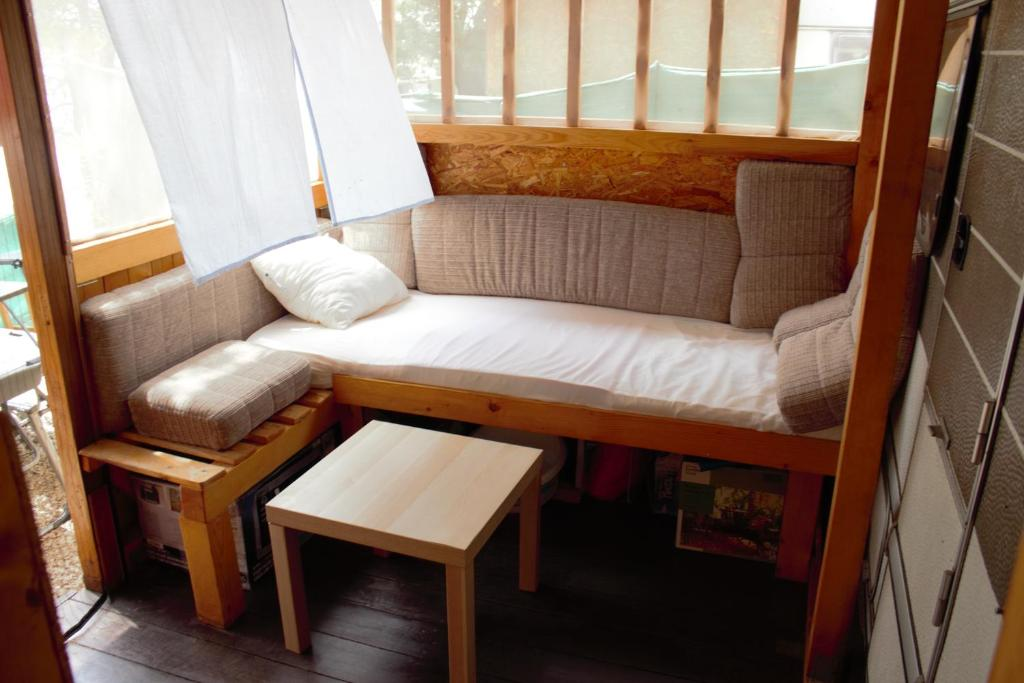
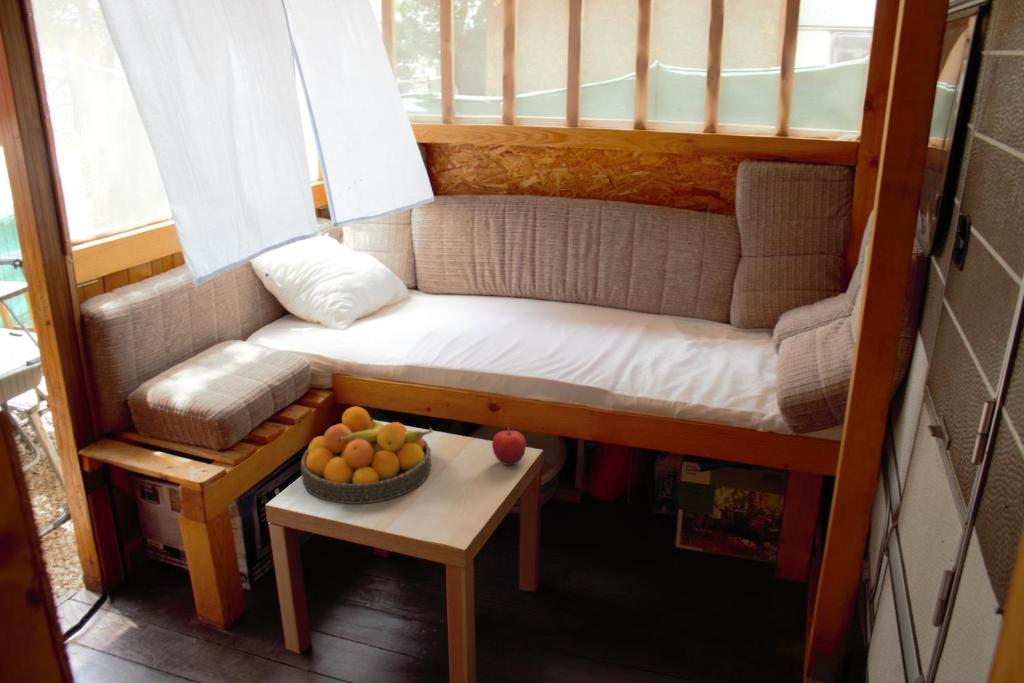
+ fruit (509, 446)
+ fruit bowl (365, 446)
